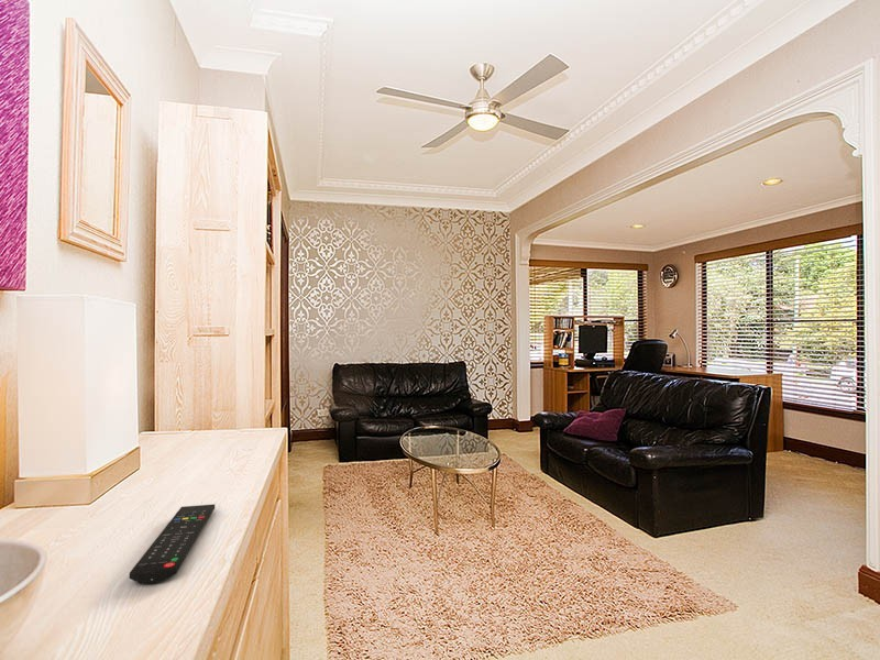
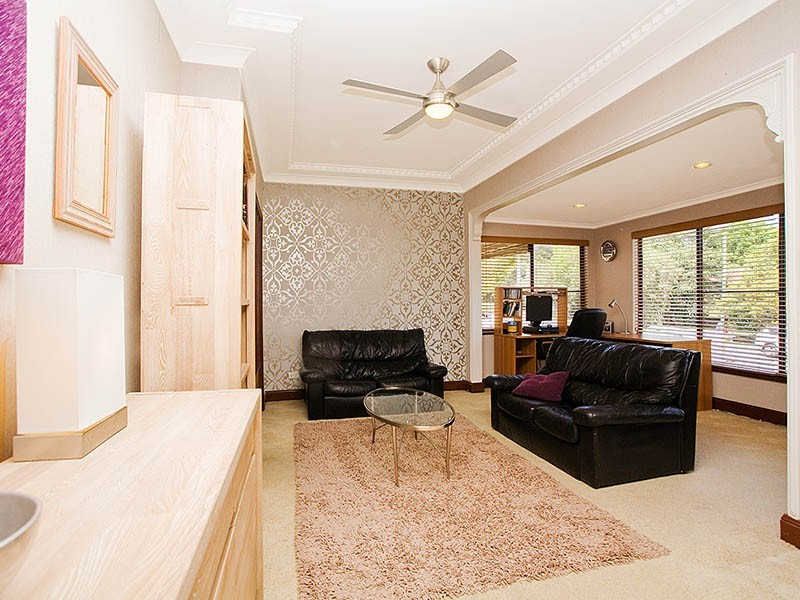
- remote control (178, 538)
